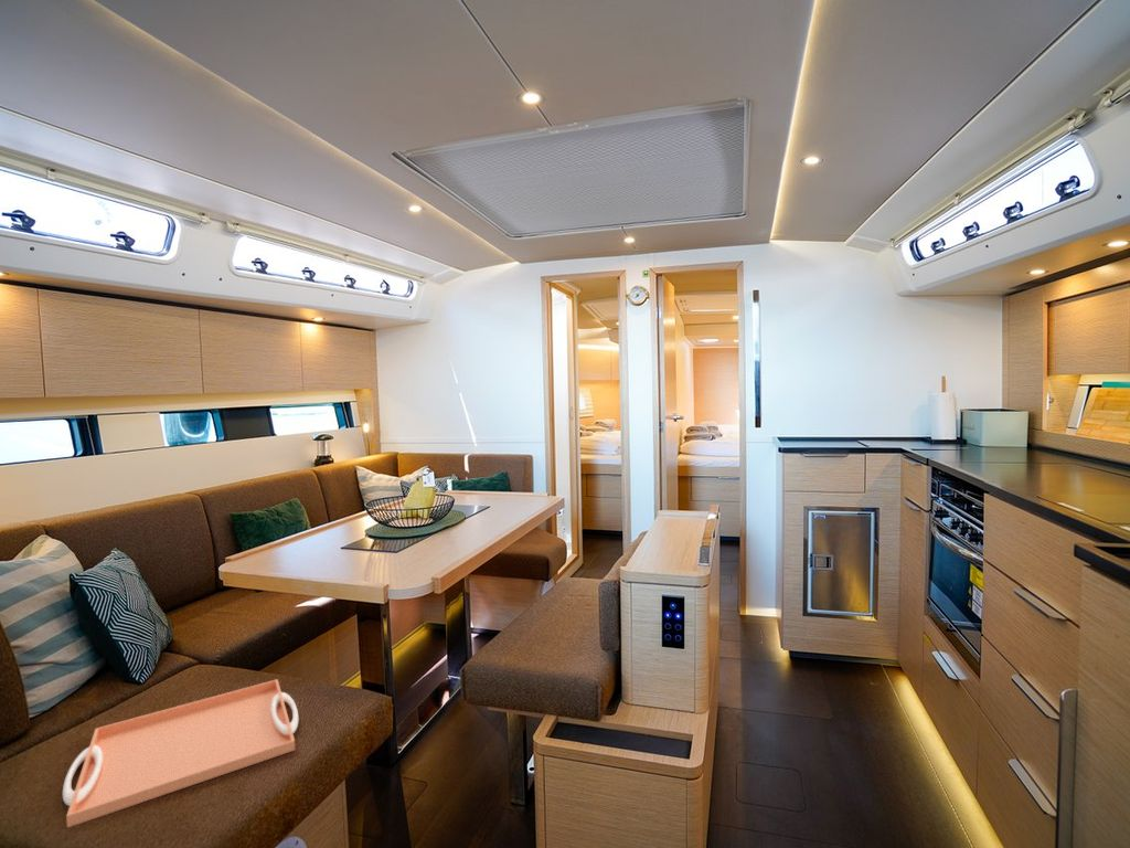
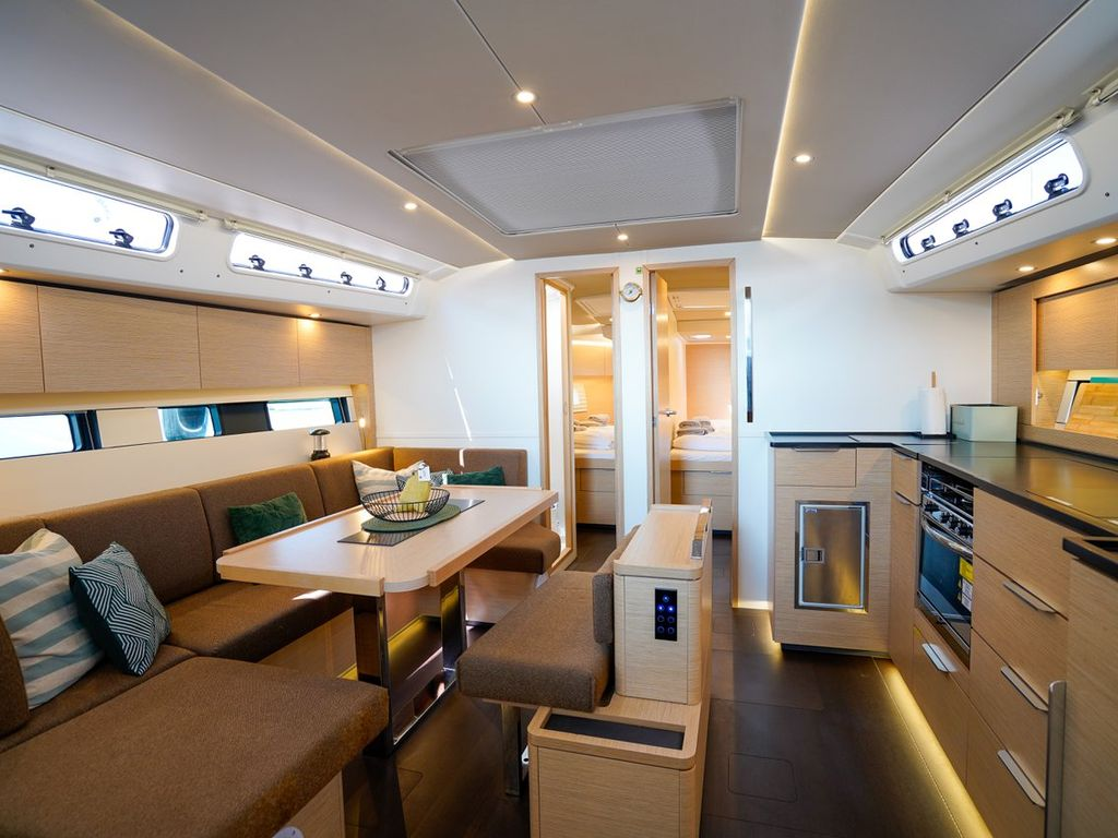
- serving tray (192, 739)
